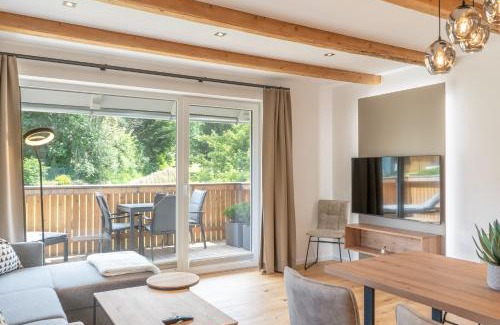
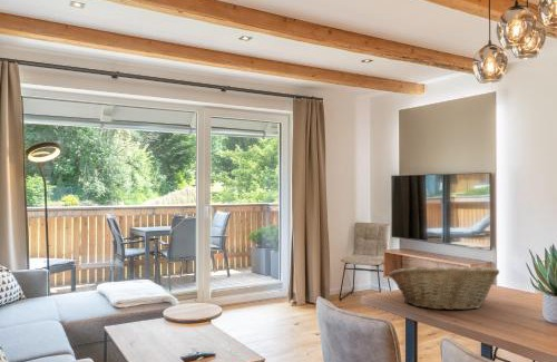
+ fruit basket (442, 281)
